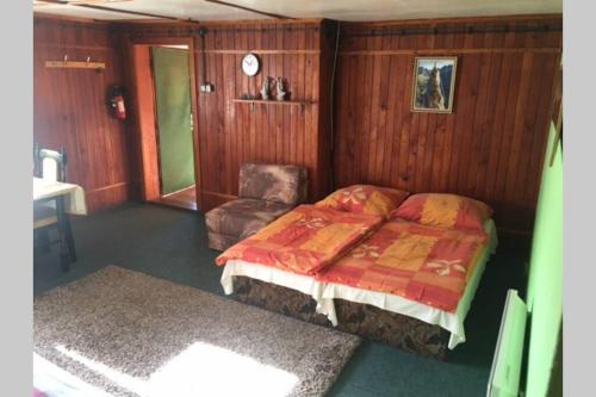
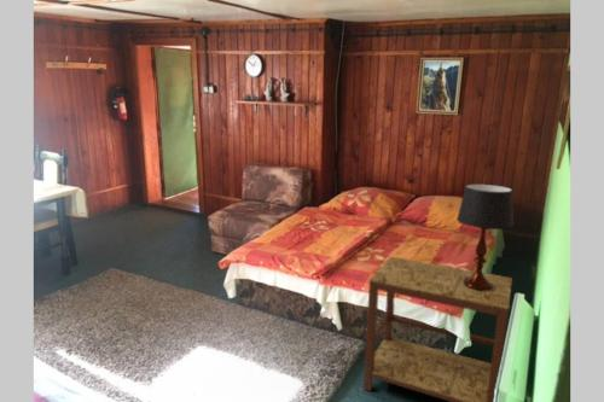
+ side table (436, 331)
+ table lamp (482, 237)
